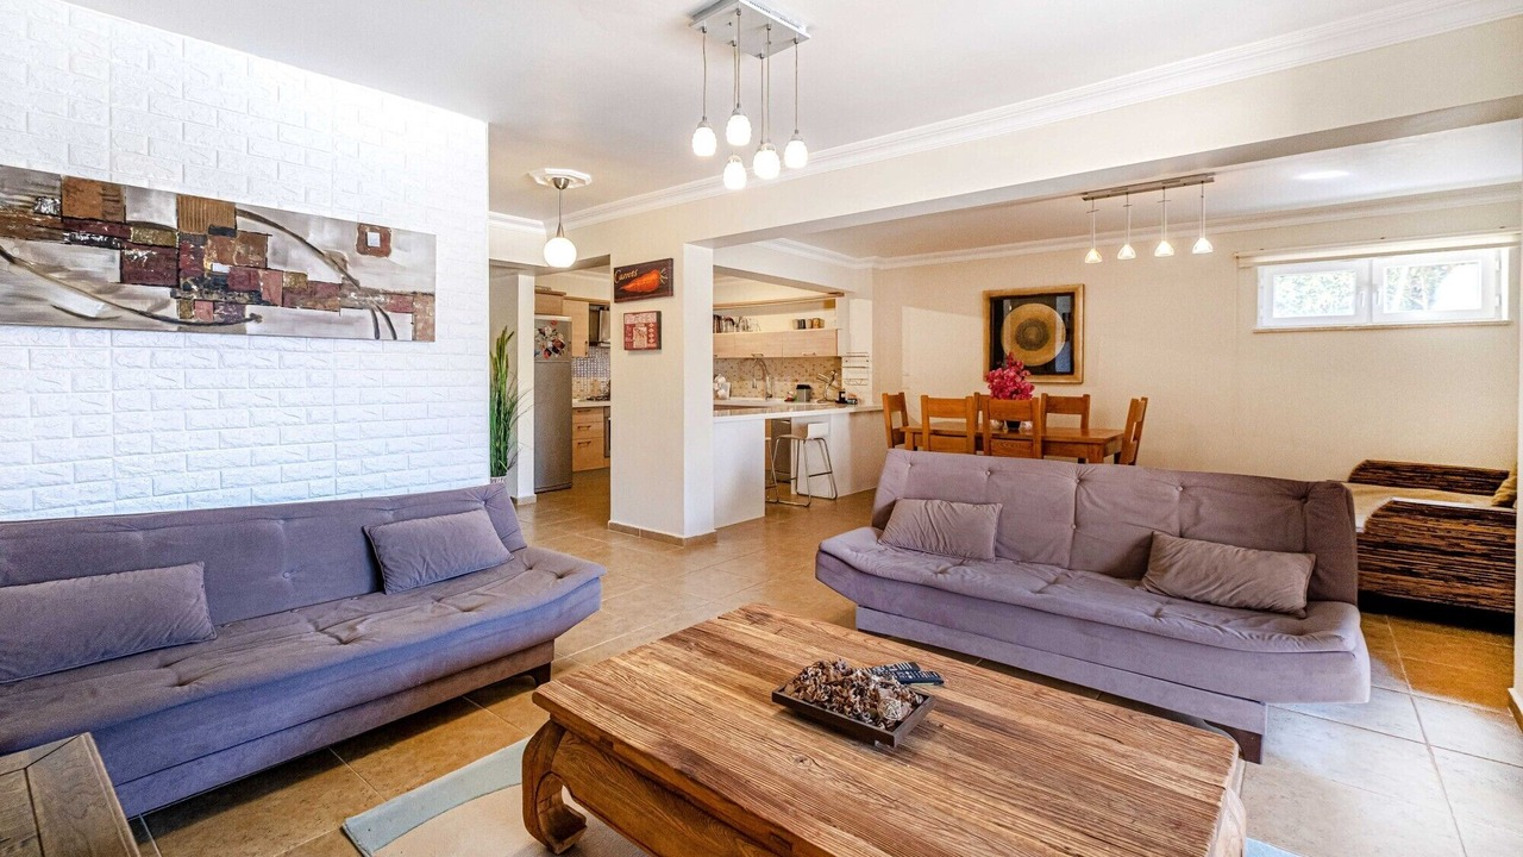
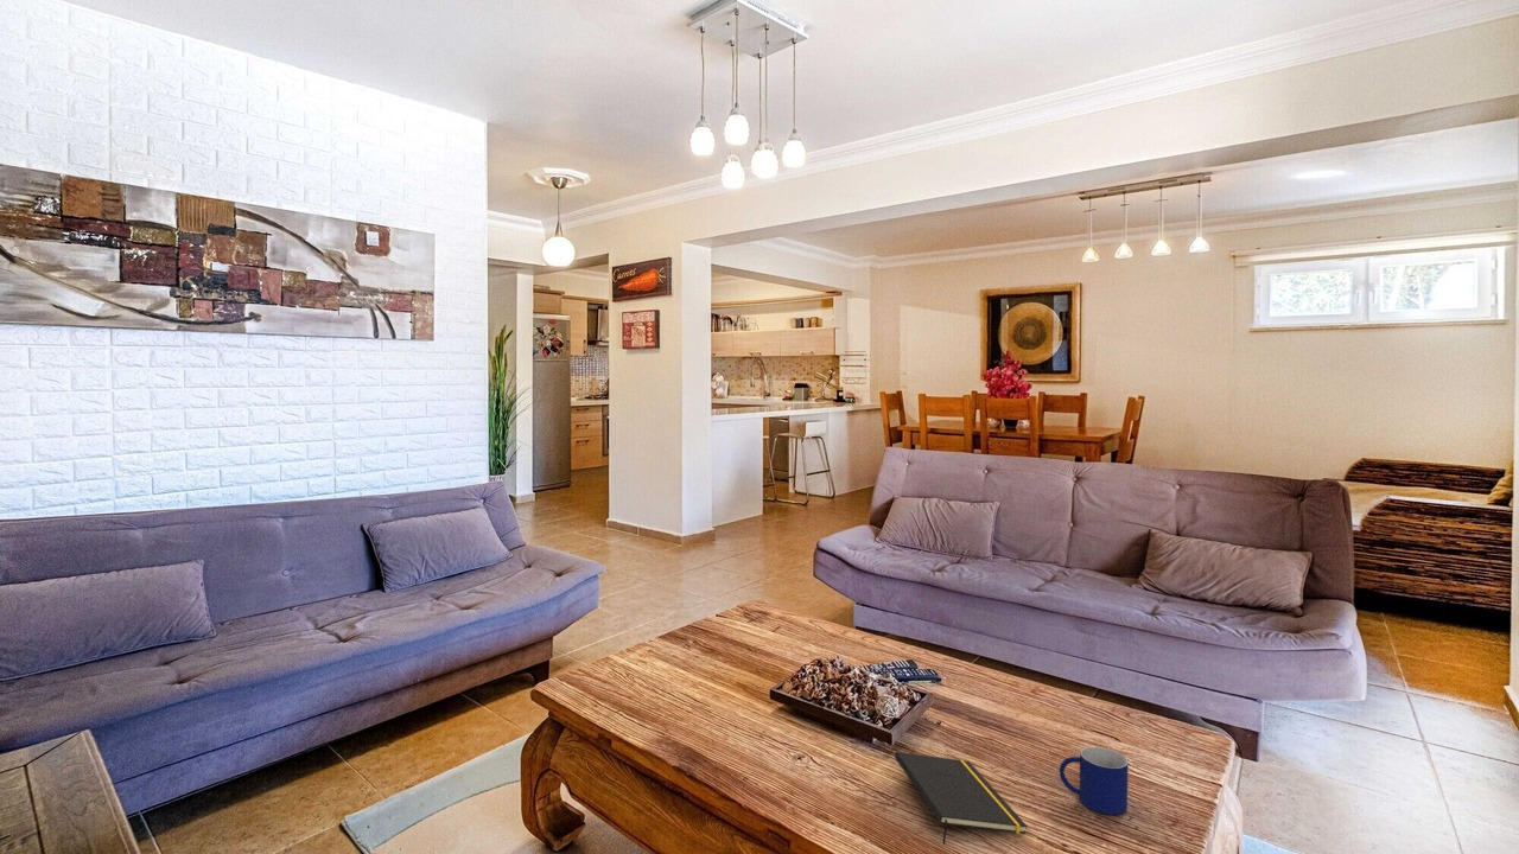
+ notepad (955, 789)
+ mug (1092, 778)
